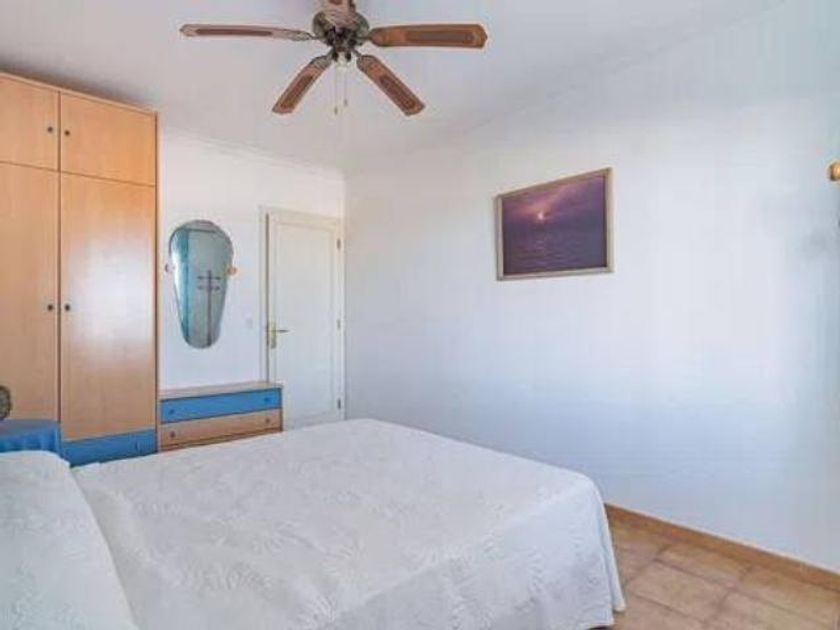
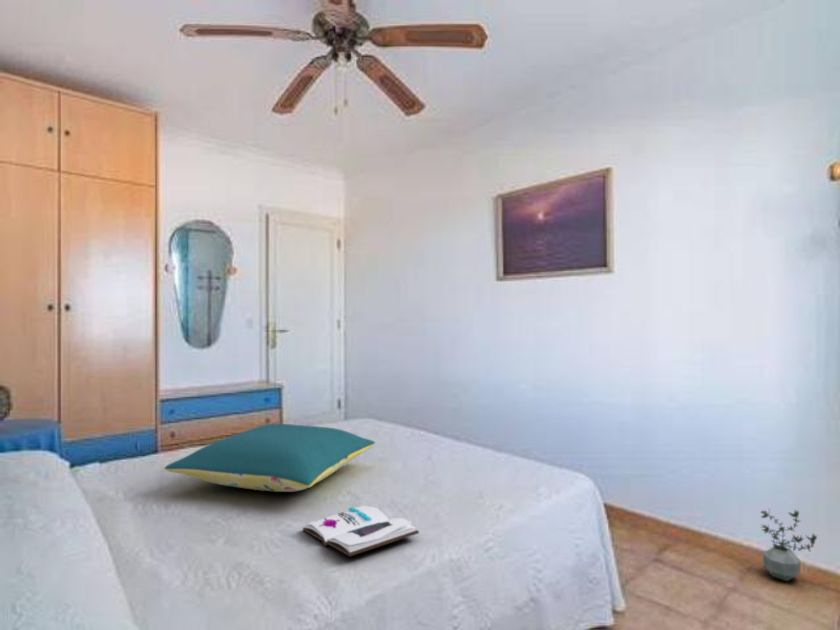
+ potted plant (787, 543)
+ pillow (280, 454)
+ book (359, 527)
